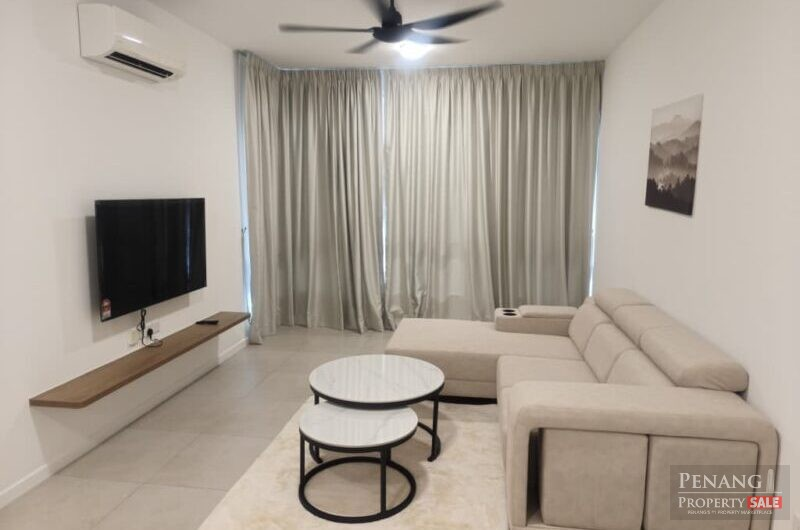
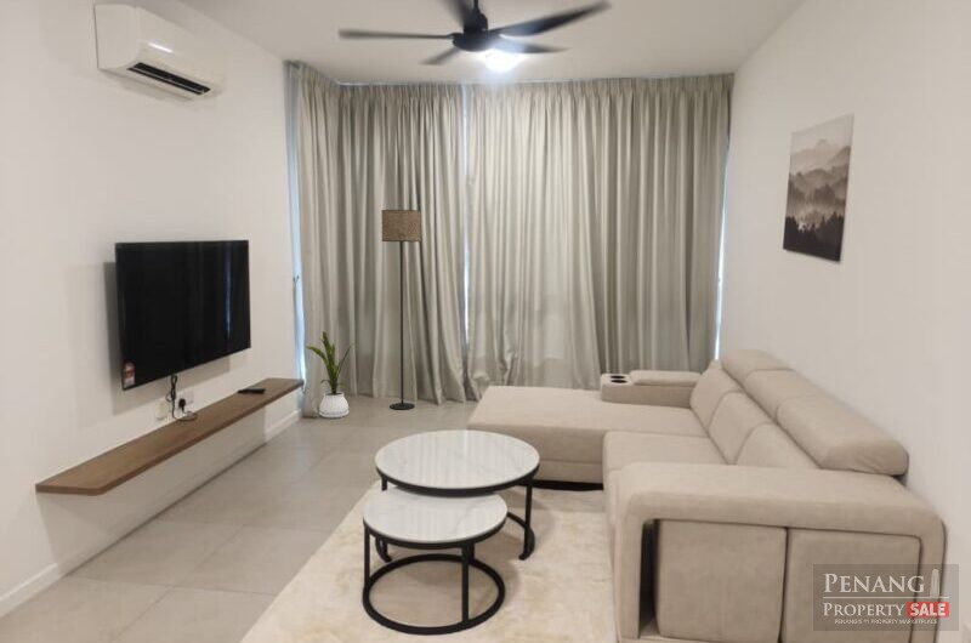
+ house plant (331, 371)
+ floor lamp (401, 309)
